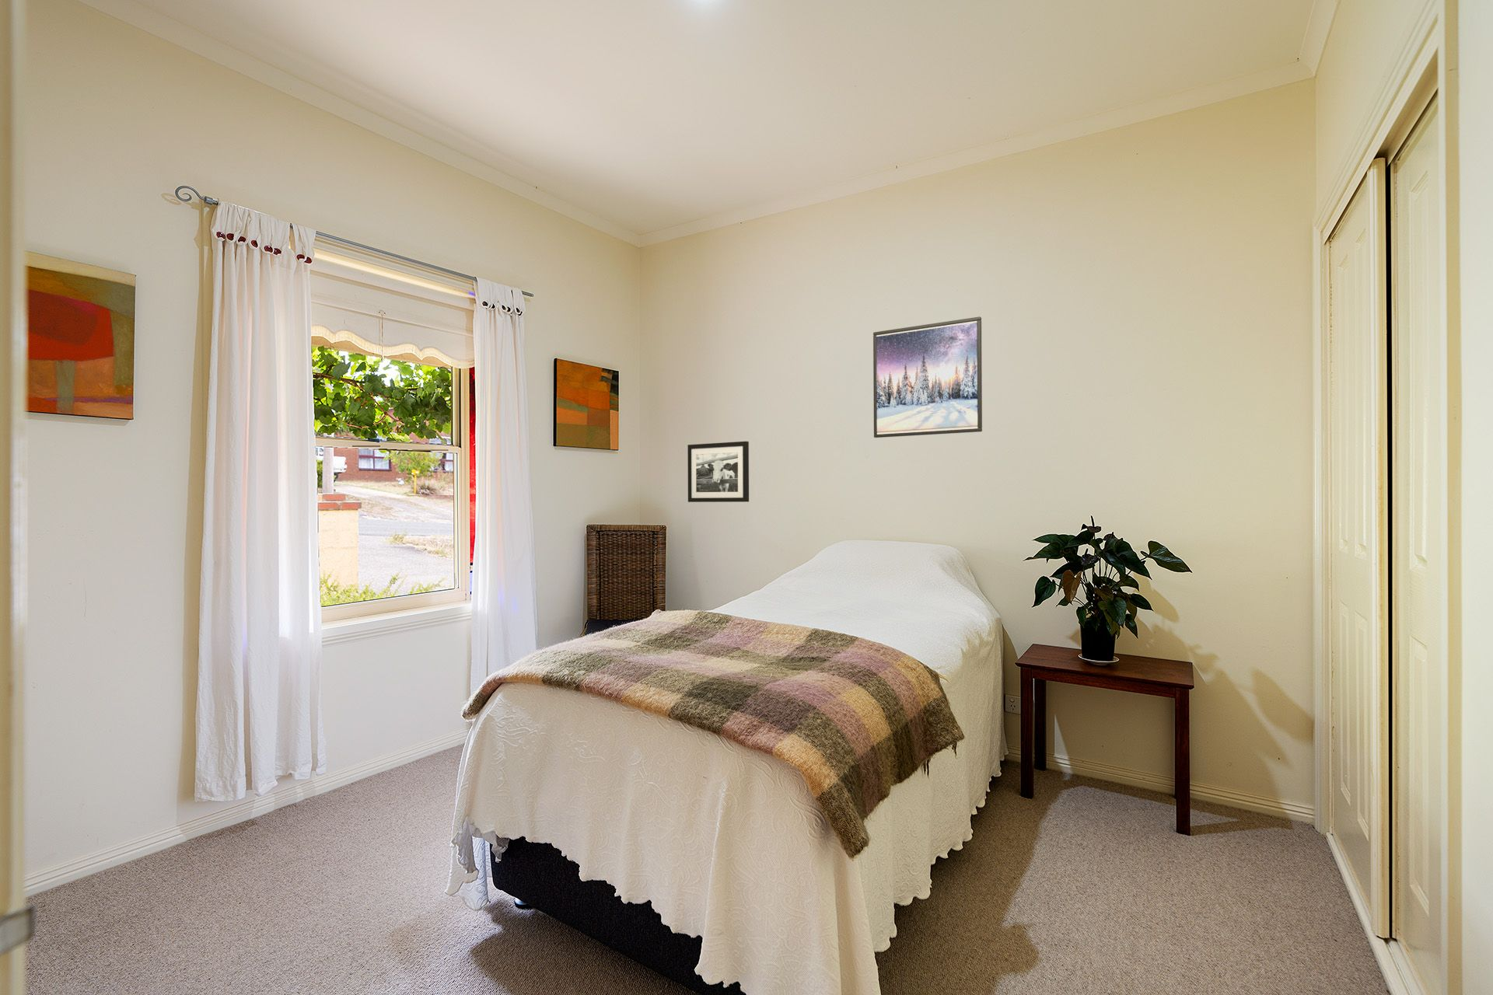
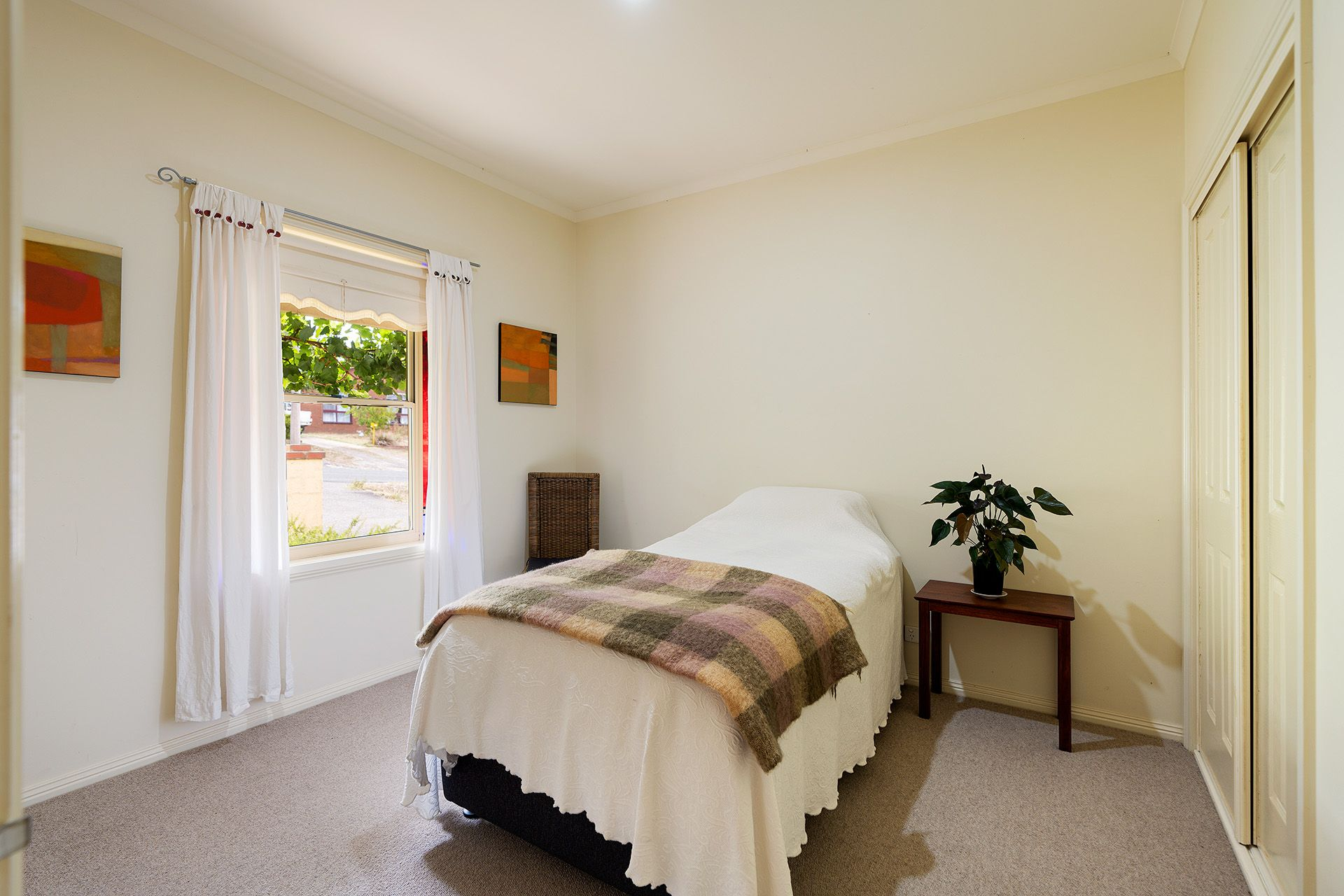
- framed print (925, 380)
- picture frame (717, 472)
